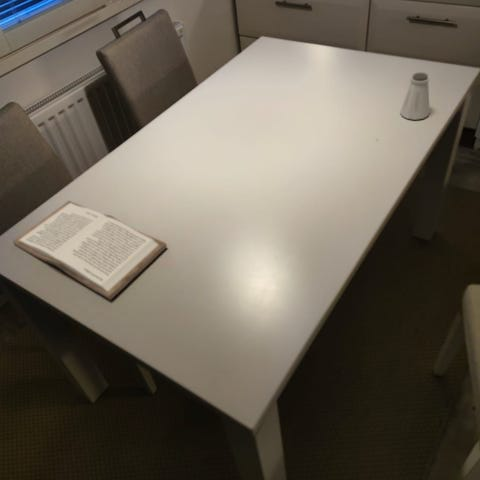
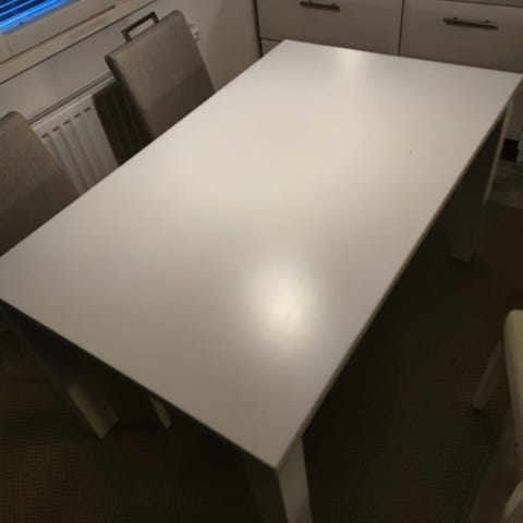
- book (85, 240)
- saltshaker (417, 94)
